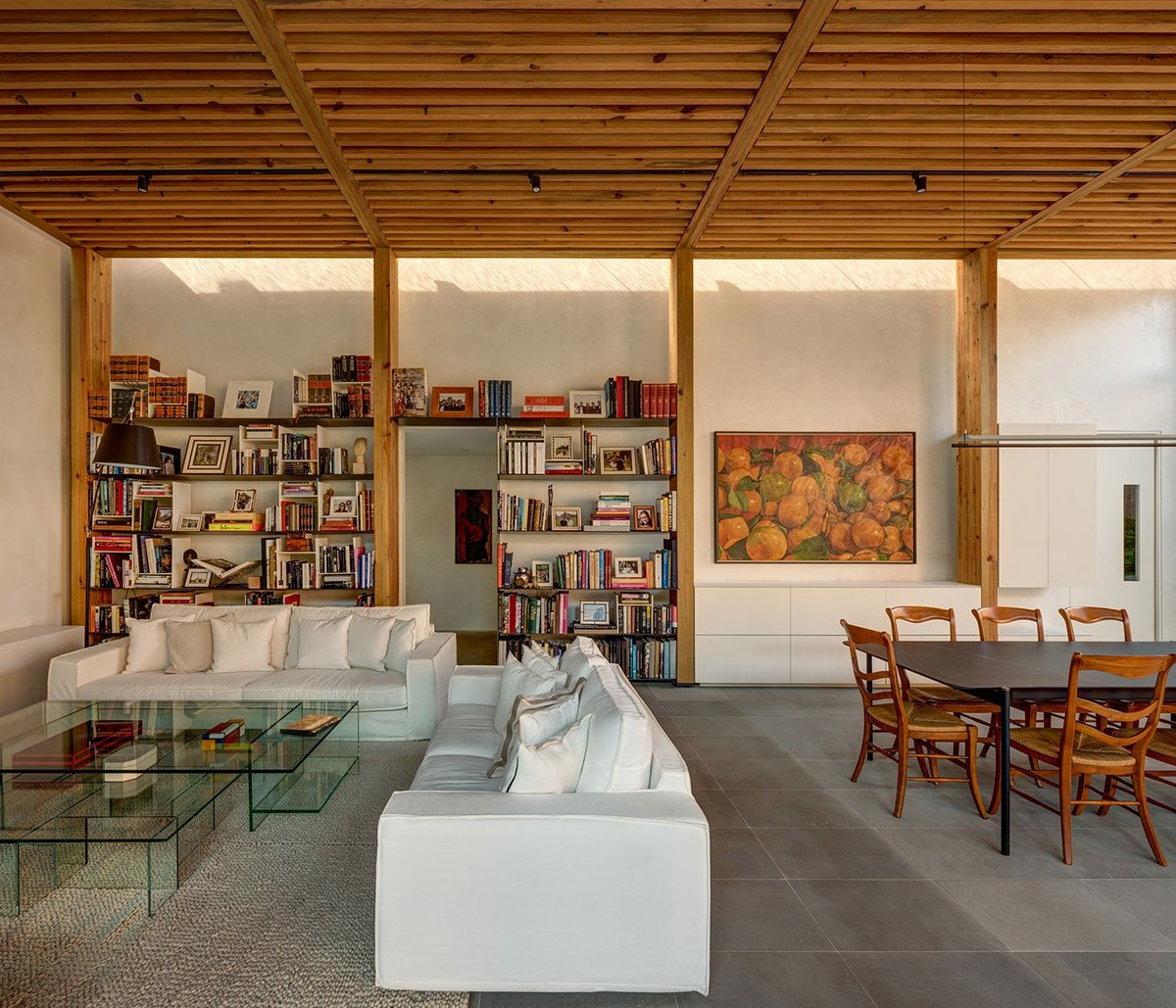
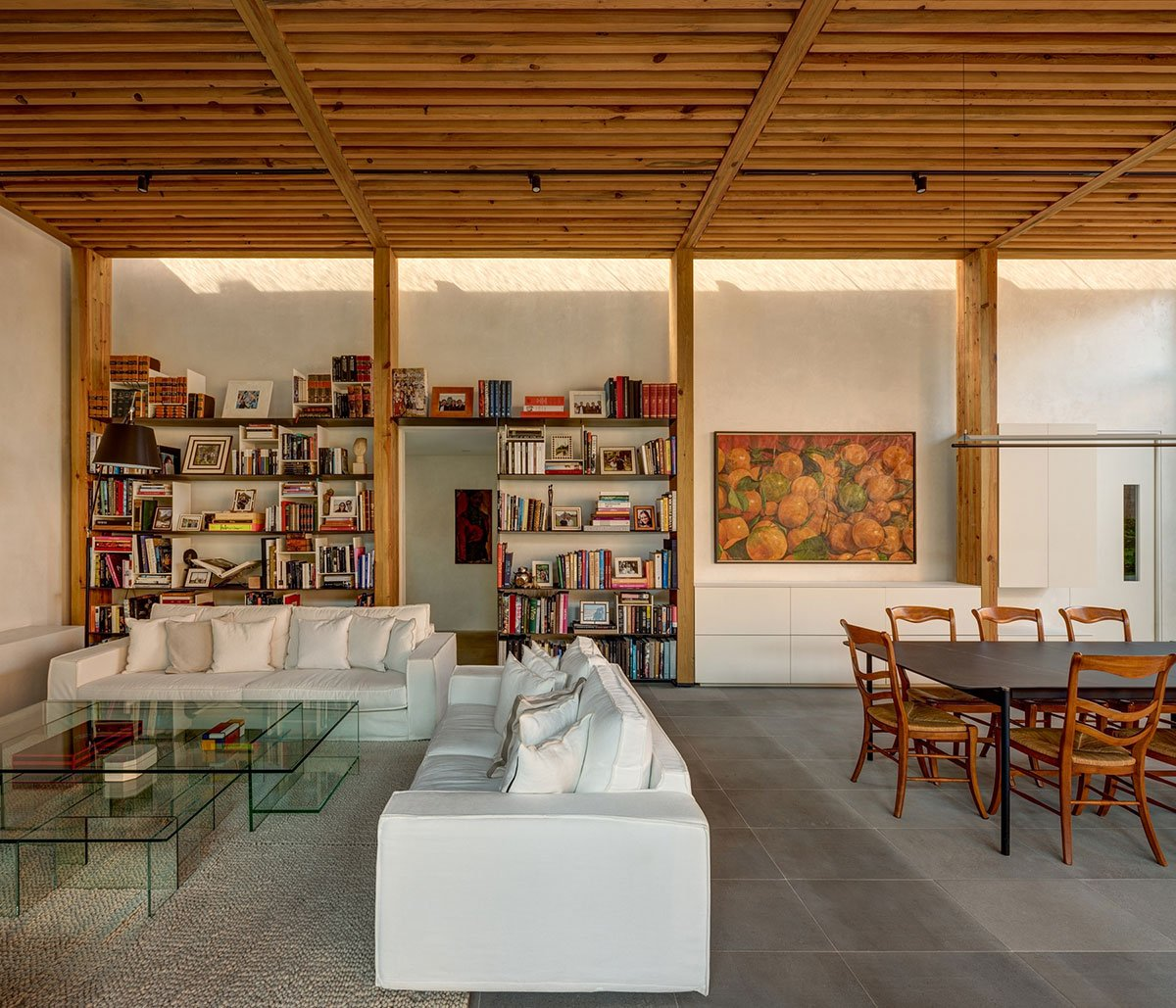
- book (311, 724)
